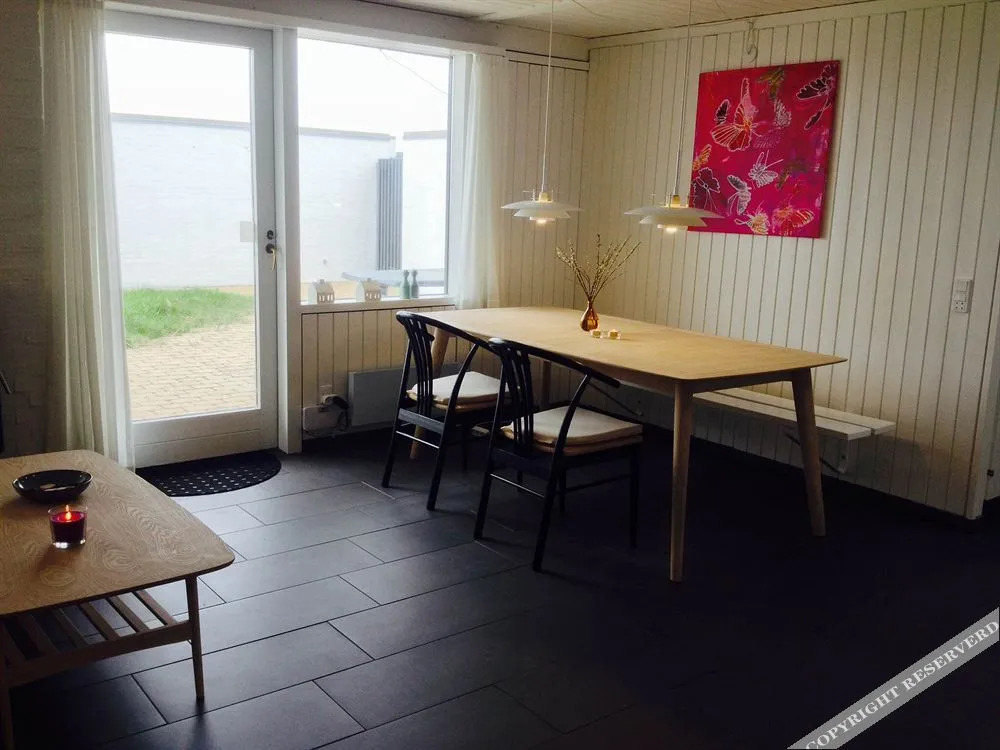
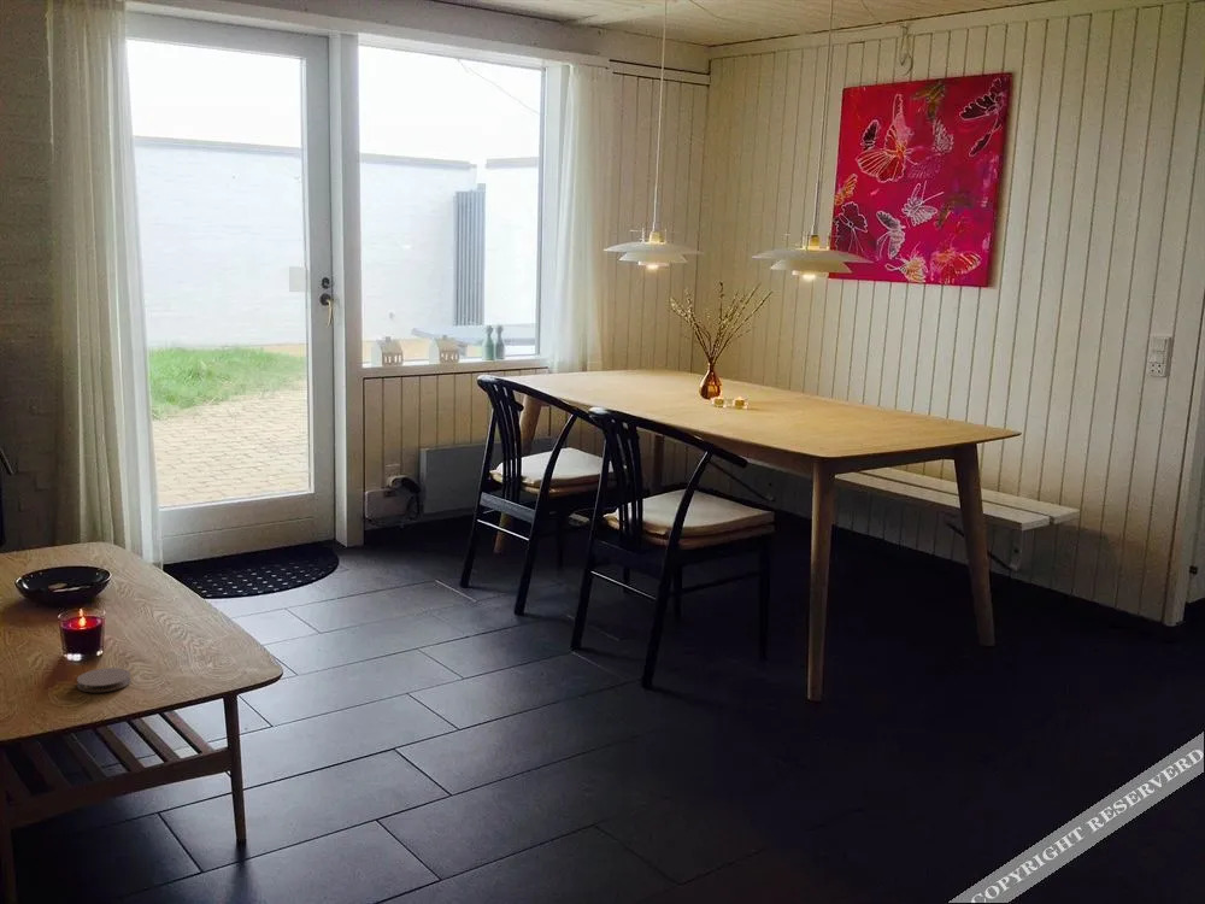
+ coaster (104, 680)
